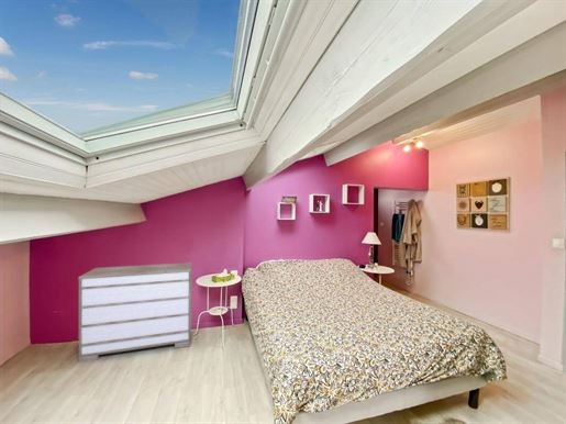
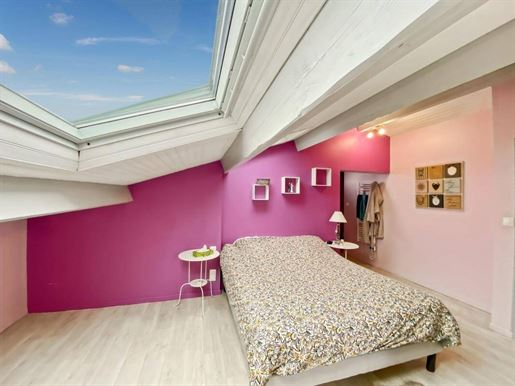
- dresser (142, 306)
